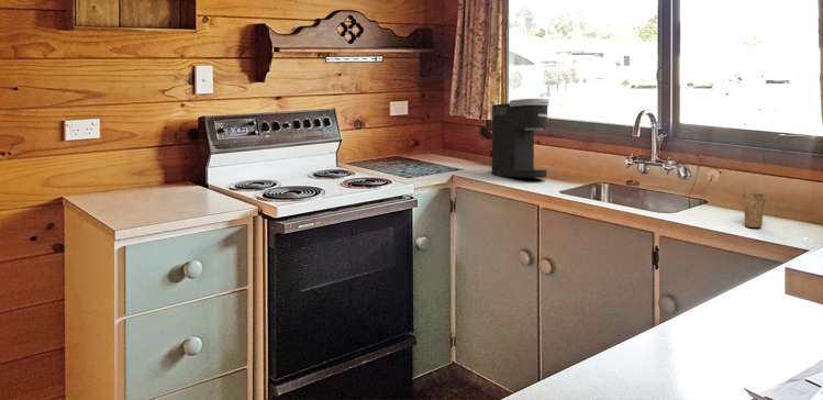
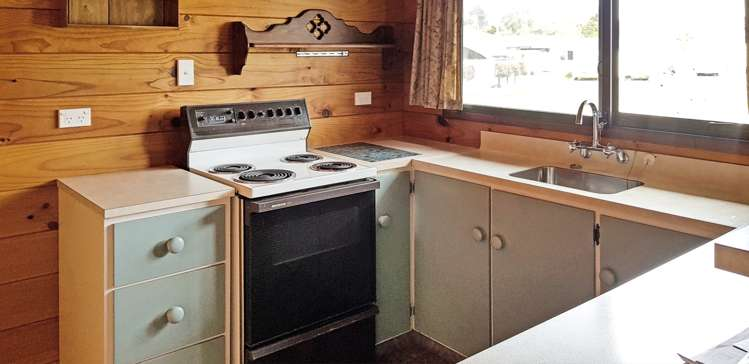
- cup (754, 205)
- coffee maker (519, 138)
